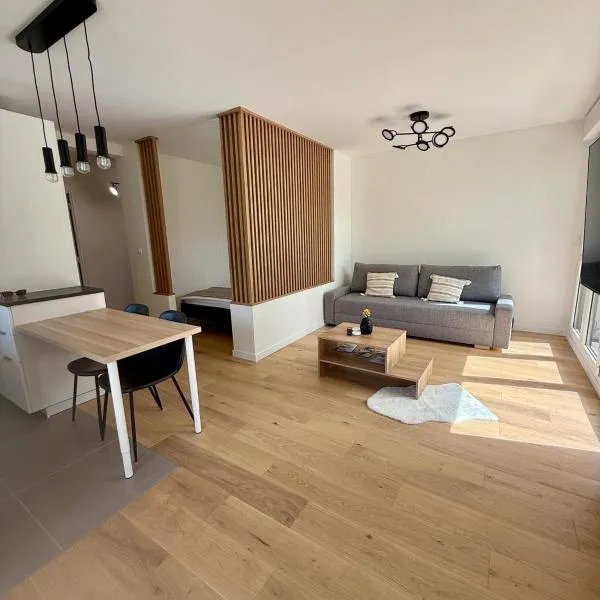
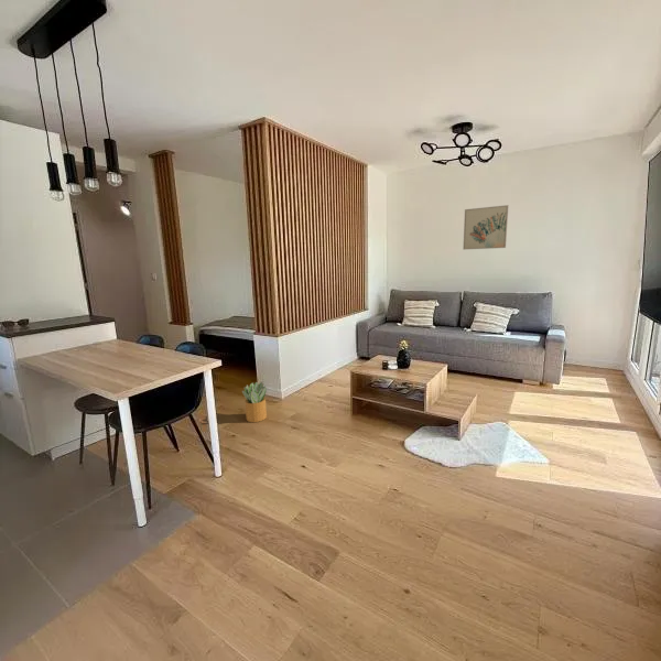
+ wall art (485, 228)
+ potted plant (253, 401)
